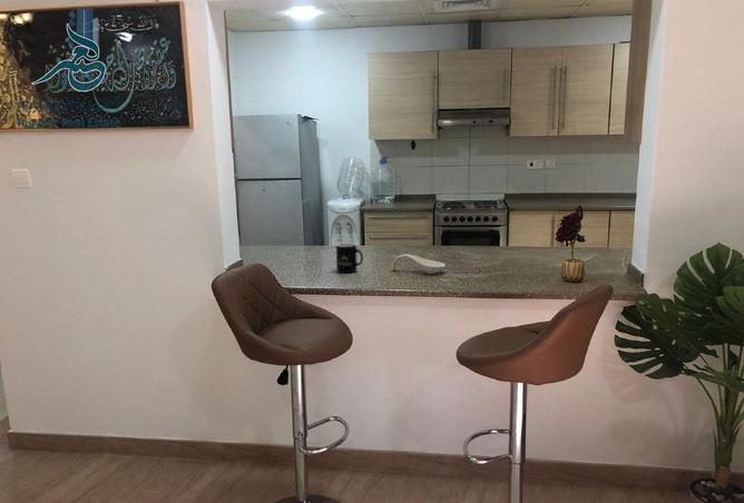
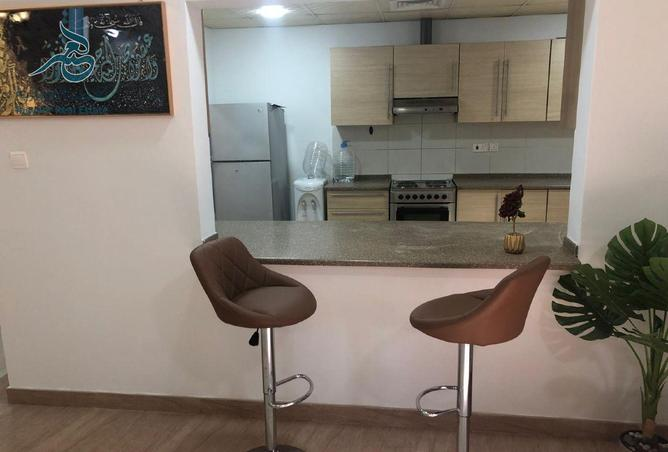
- spoon rest (418, 263)
- mug (350, 257)
